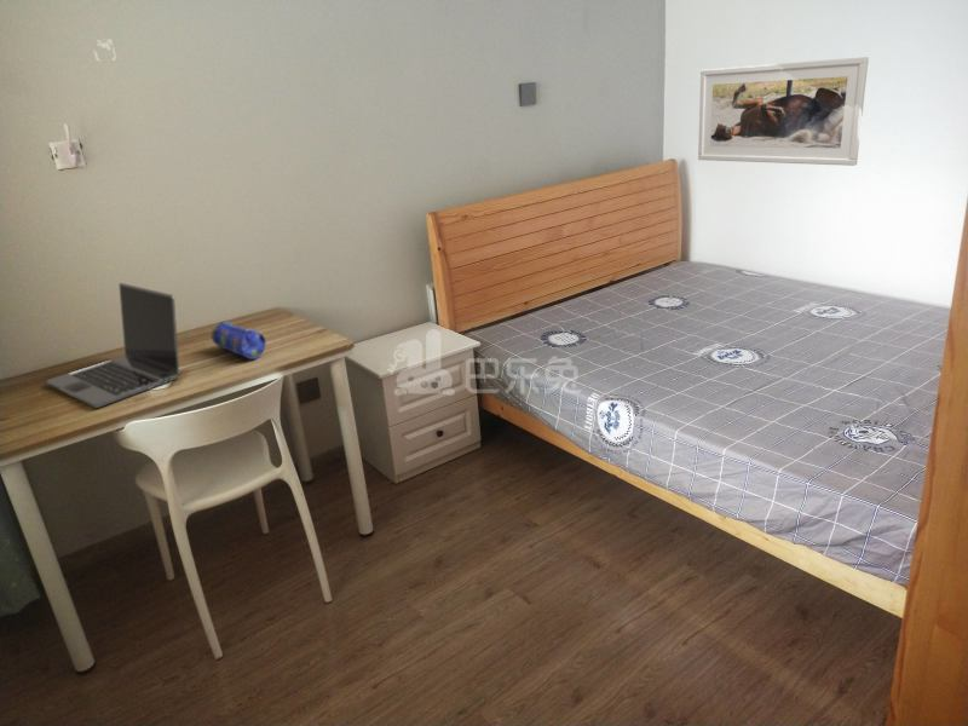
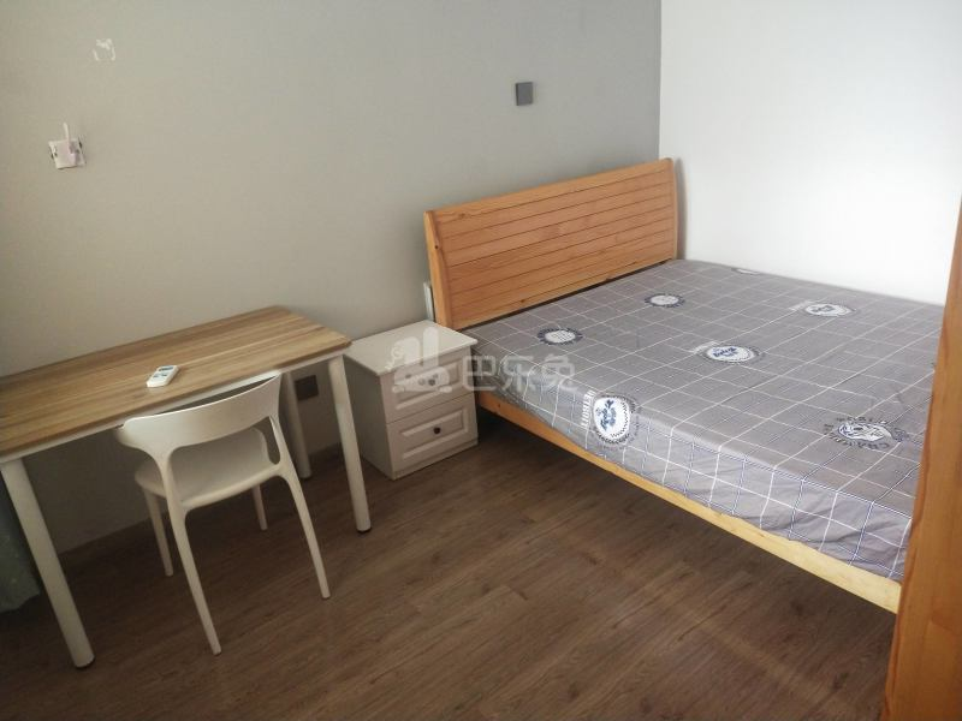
- laptop (123, 340)
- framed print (773, 114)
- pencil case (237, 339)
